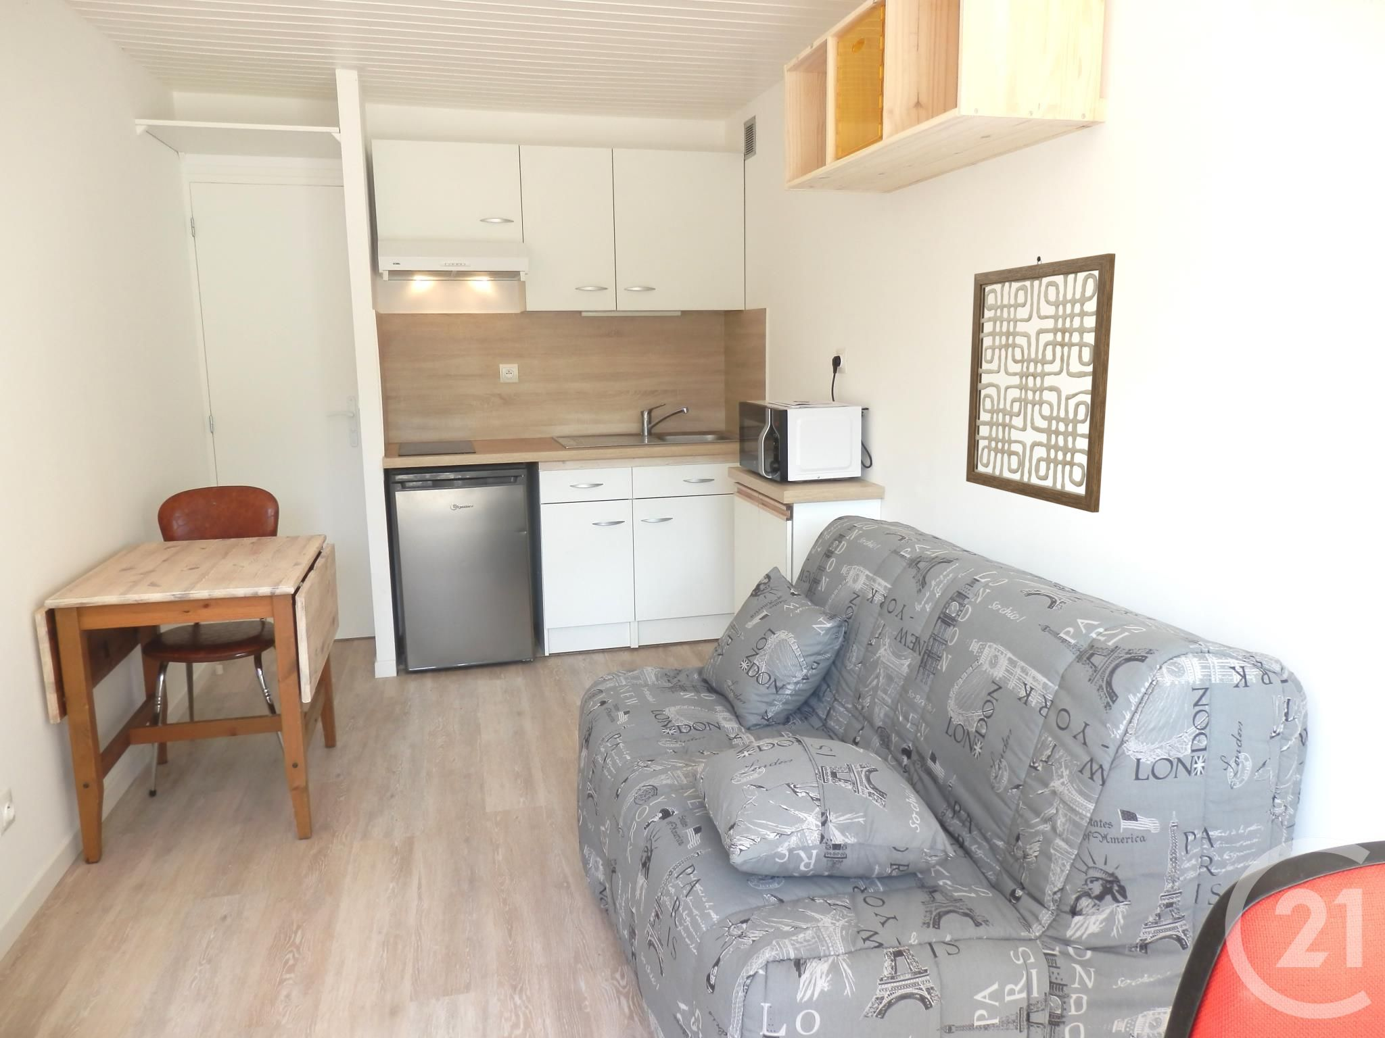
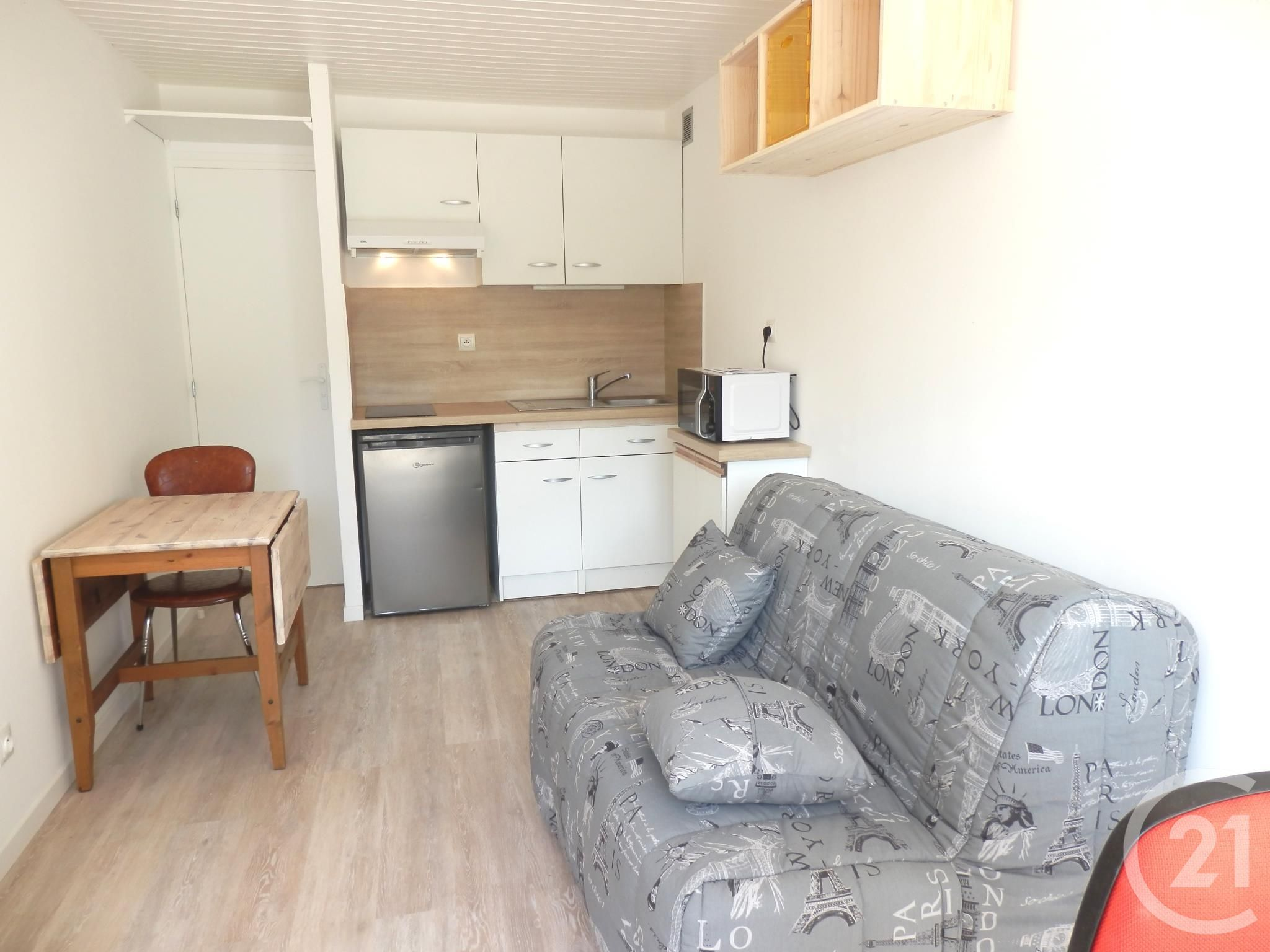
- wall art (1033, 376)
